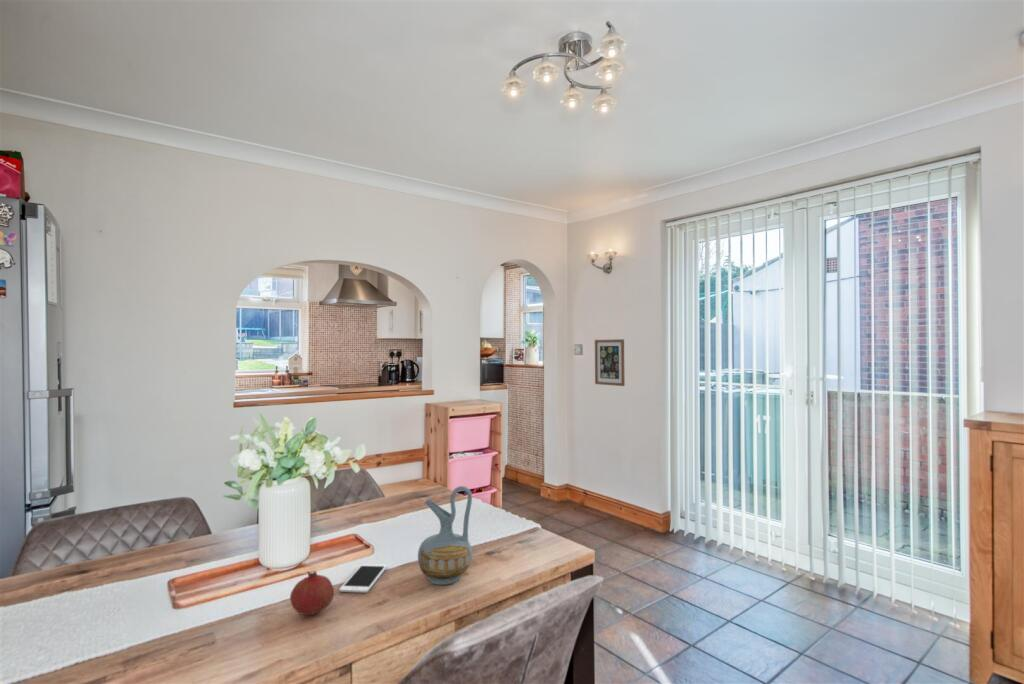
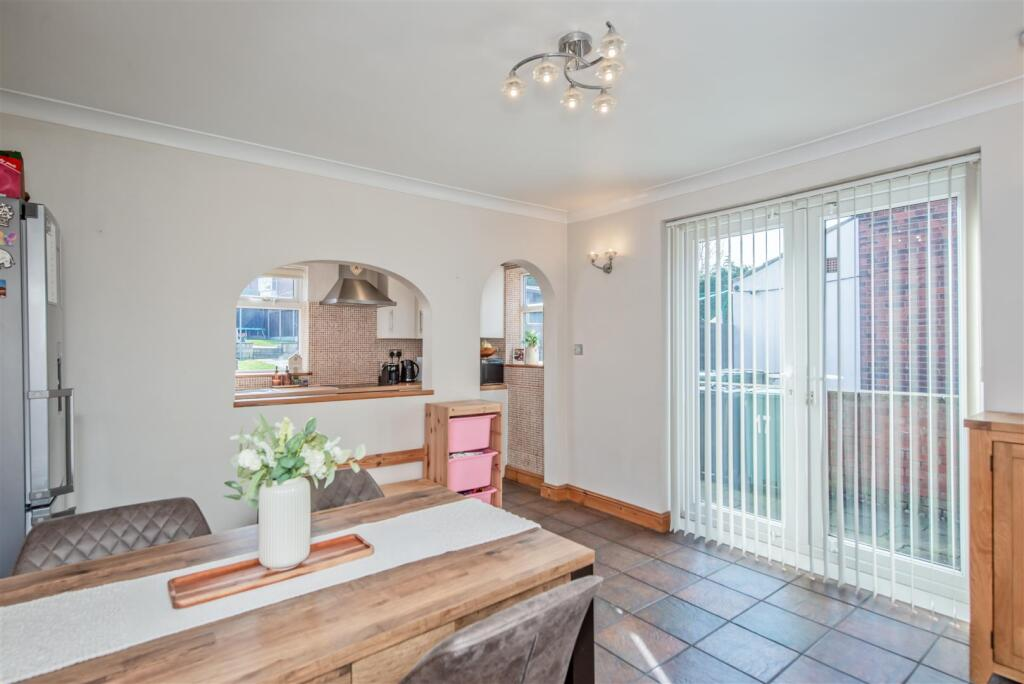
- fruit (312, 591)
- wall art (609, 362)
- cell phone (364, 577)
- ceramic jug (445, 532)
